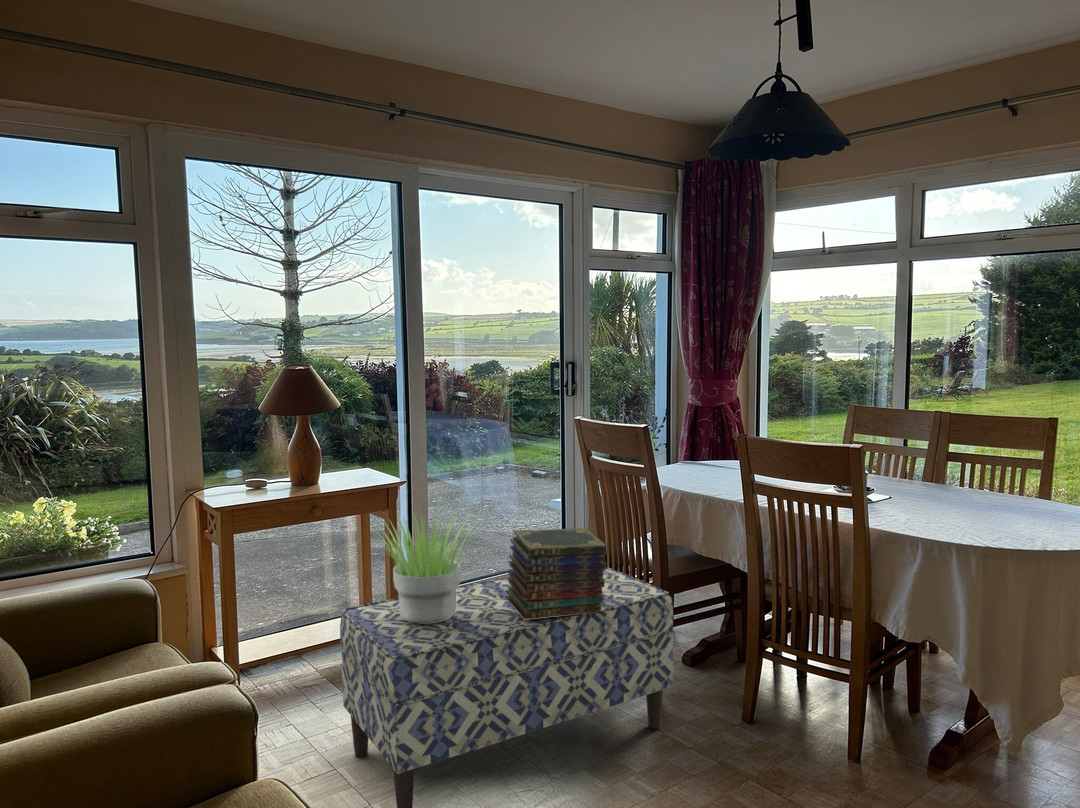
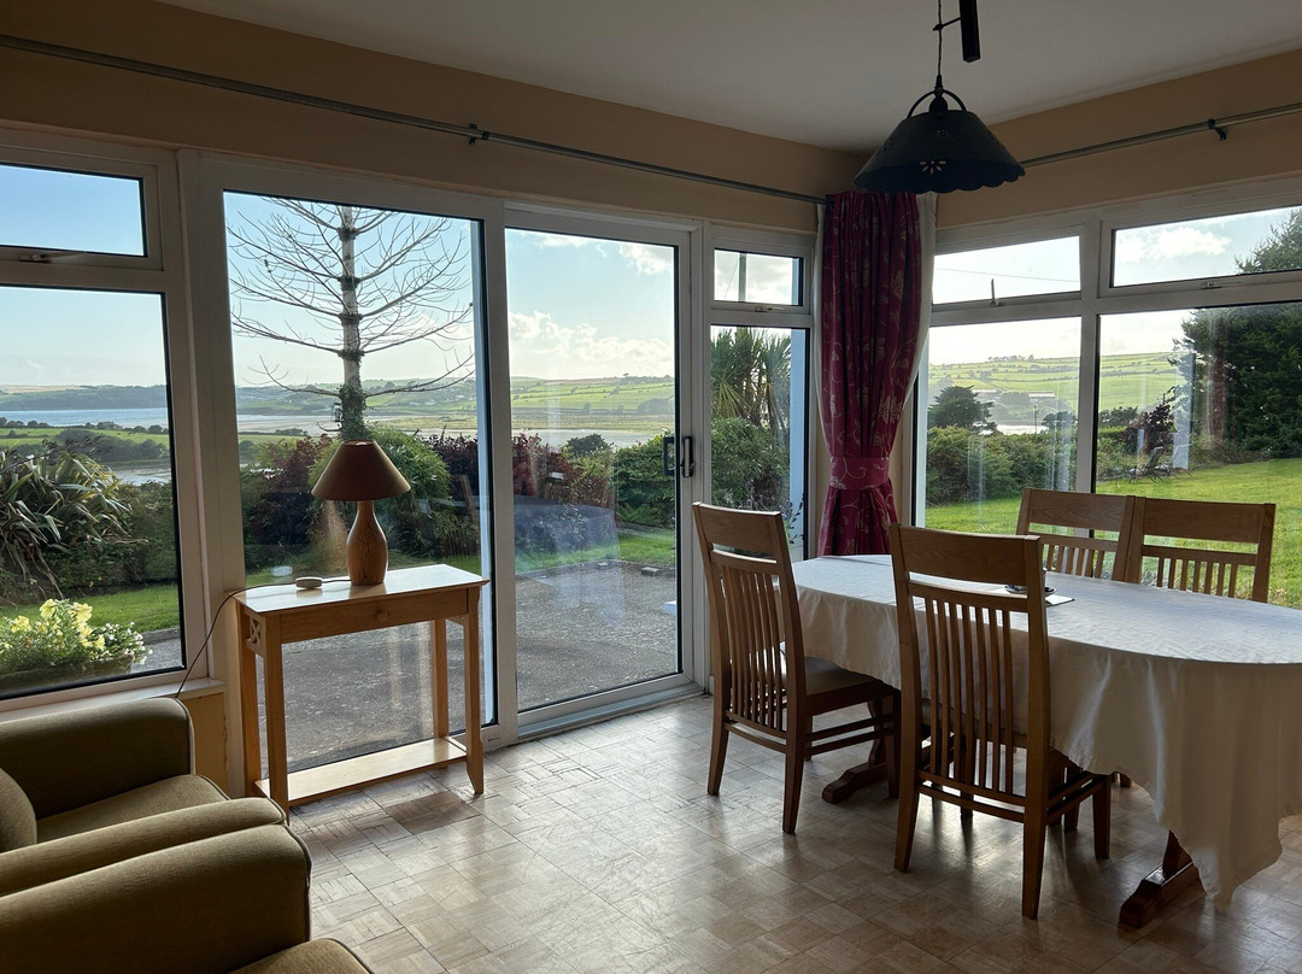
- bench (511, 670)
- book stack (553, 574)
- potted plant (427, 568)
